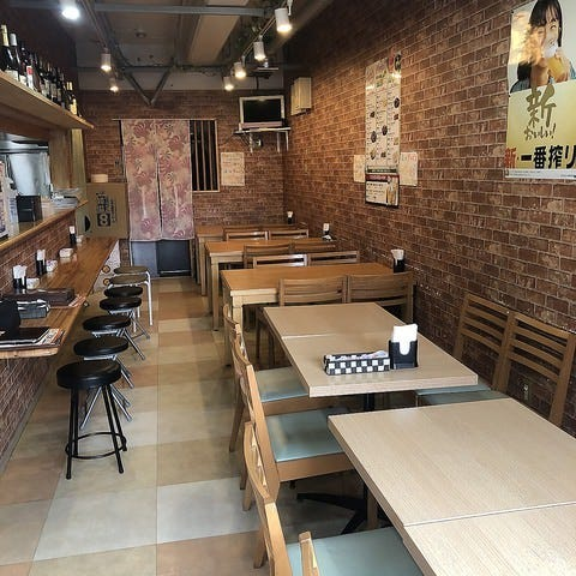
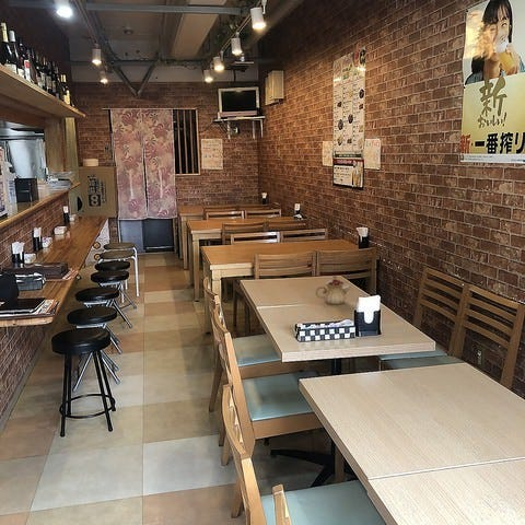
+ teapot (332, 289)
